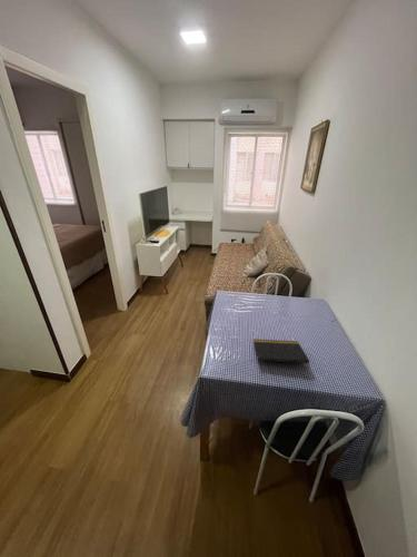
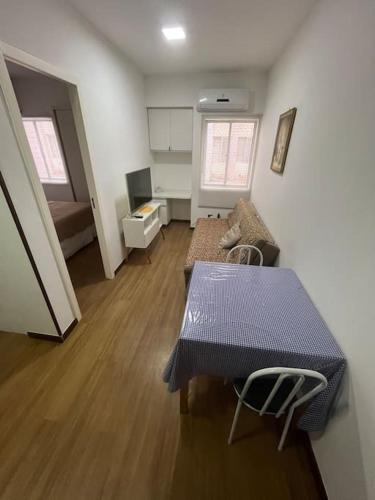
- notepad (279, 350)
